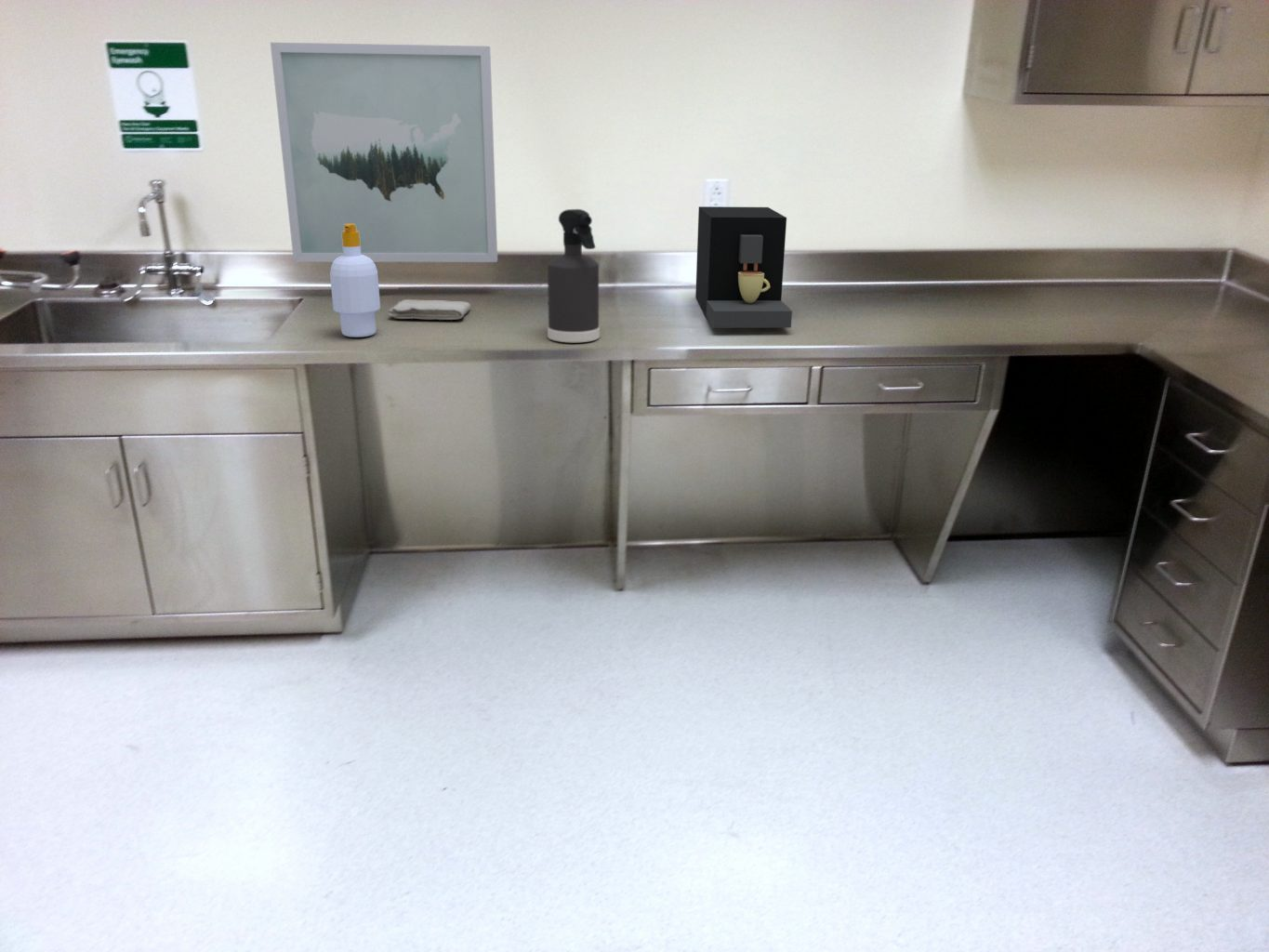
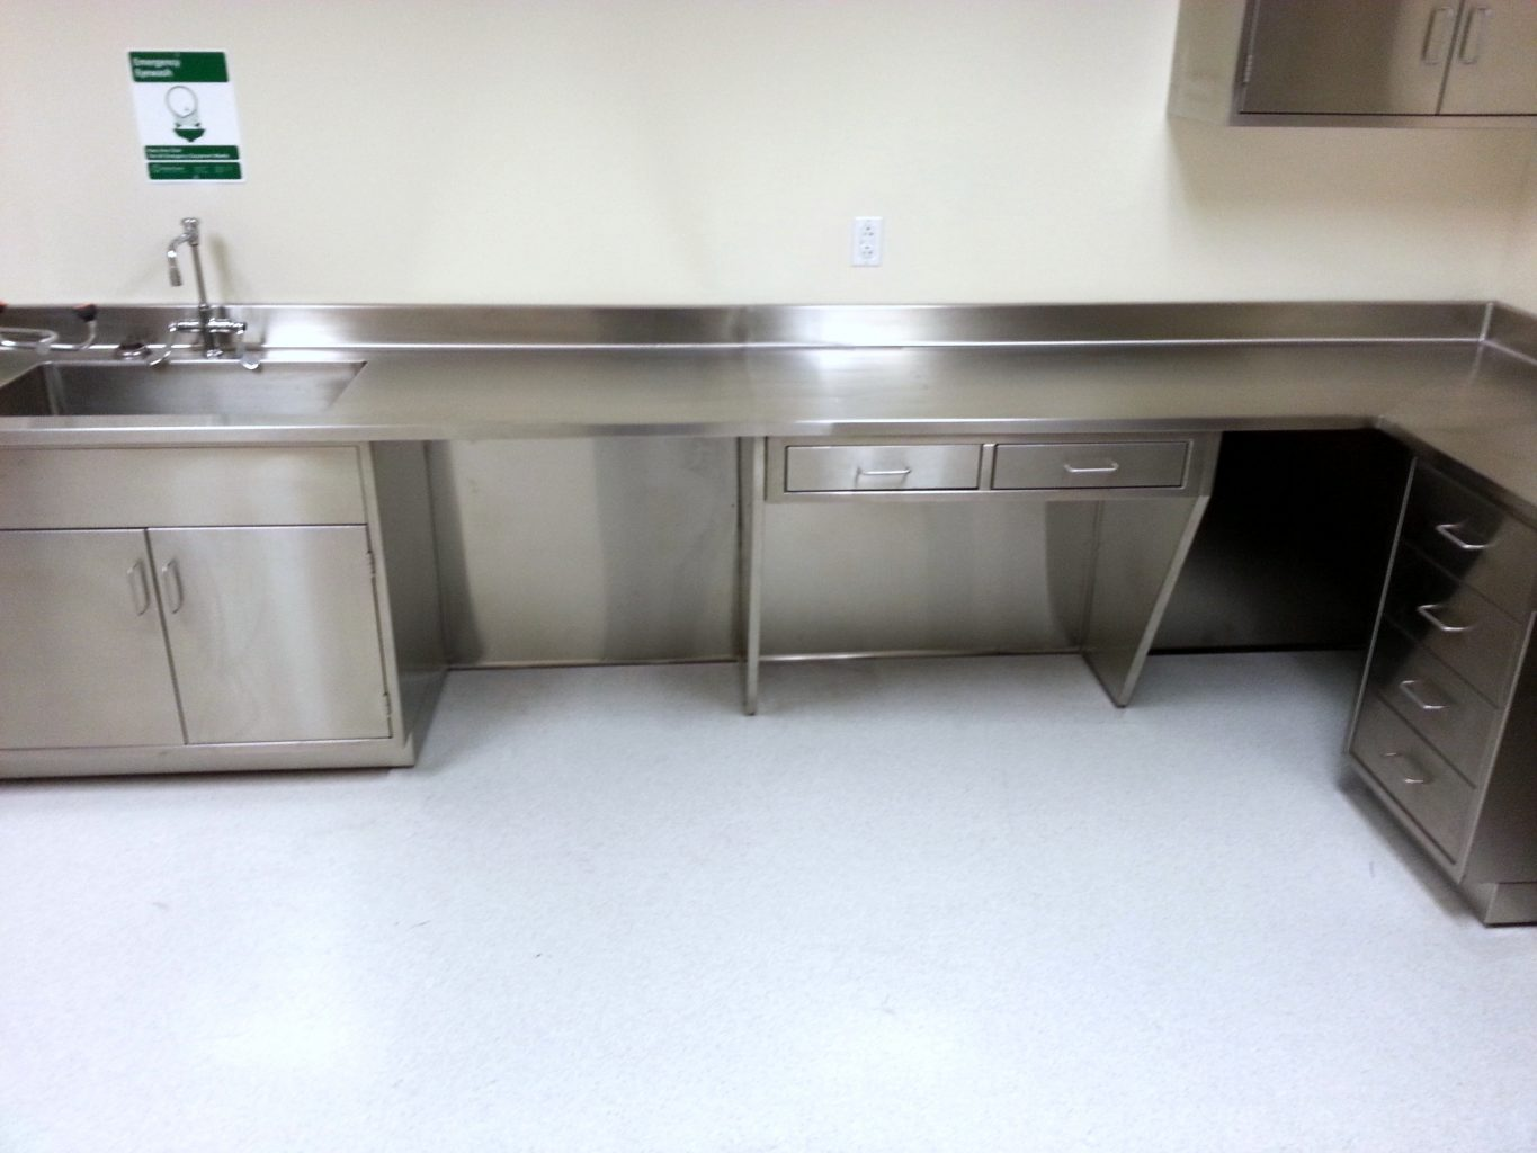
- coffee maker (742, 265)
- wall art (390, 156)
- soap bottle (354, 280)
- spray bottle (575, 274)
- washcloth (430, 309)
